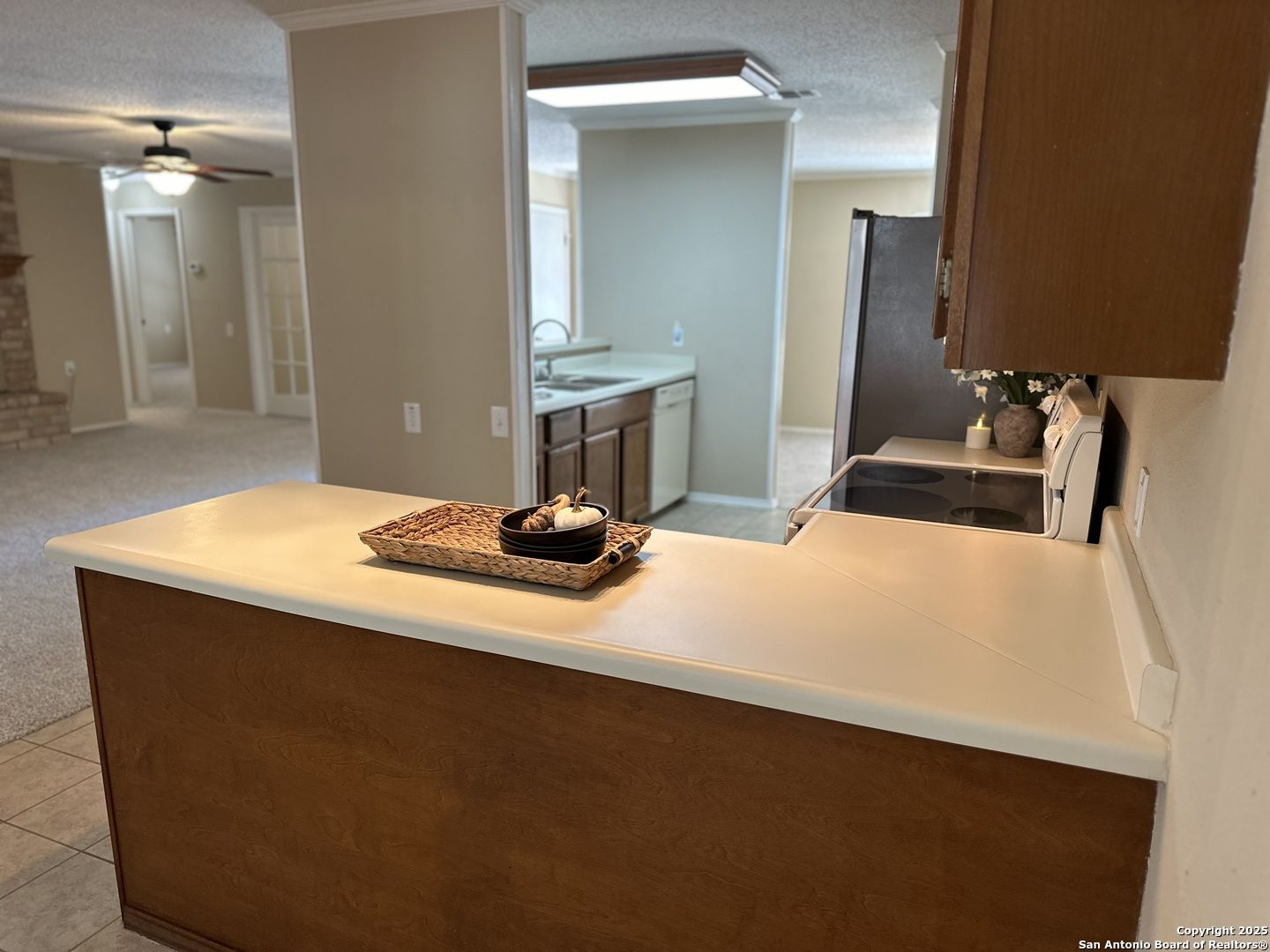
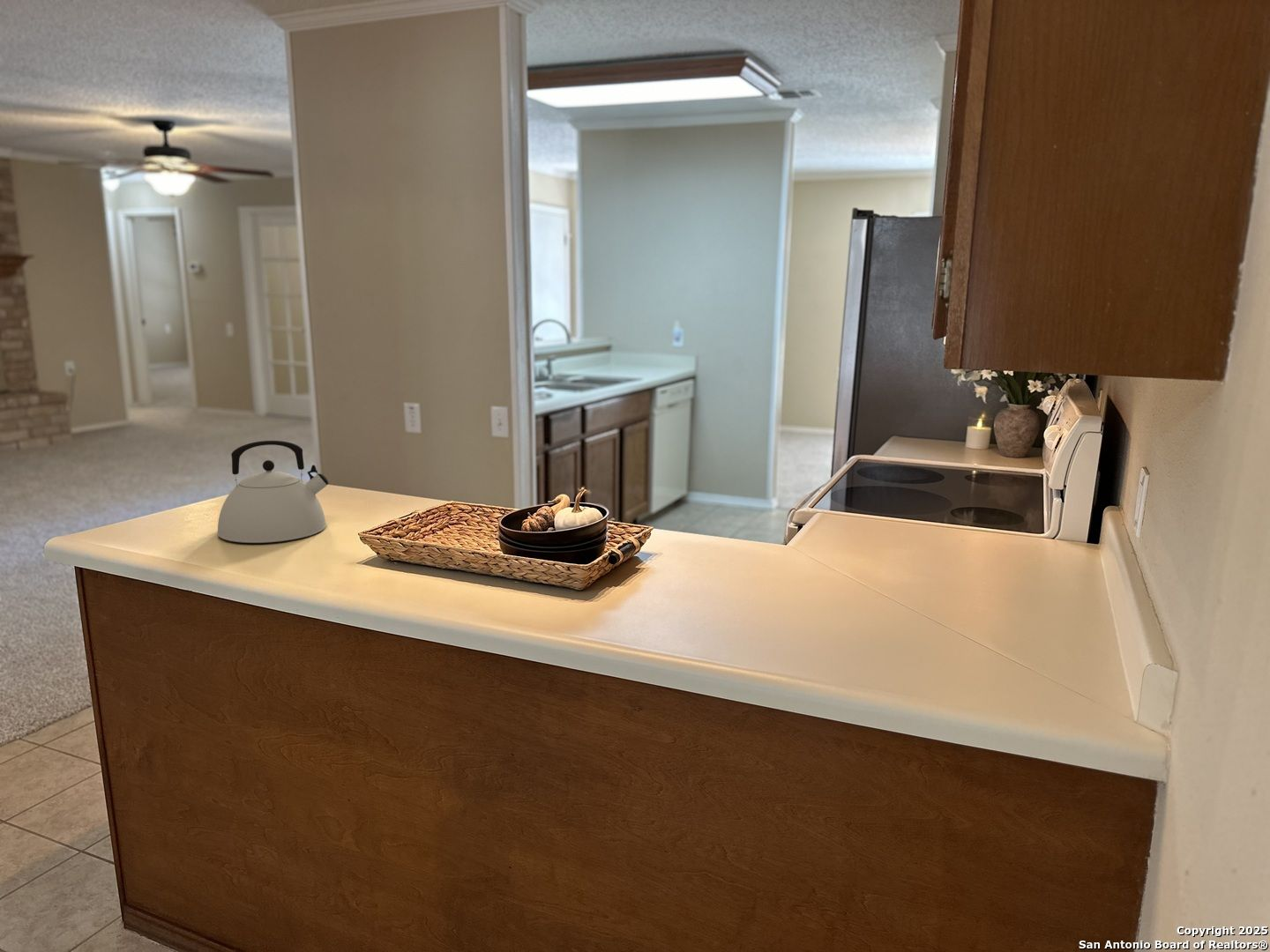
+ kettle (272, 485)
